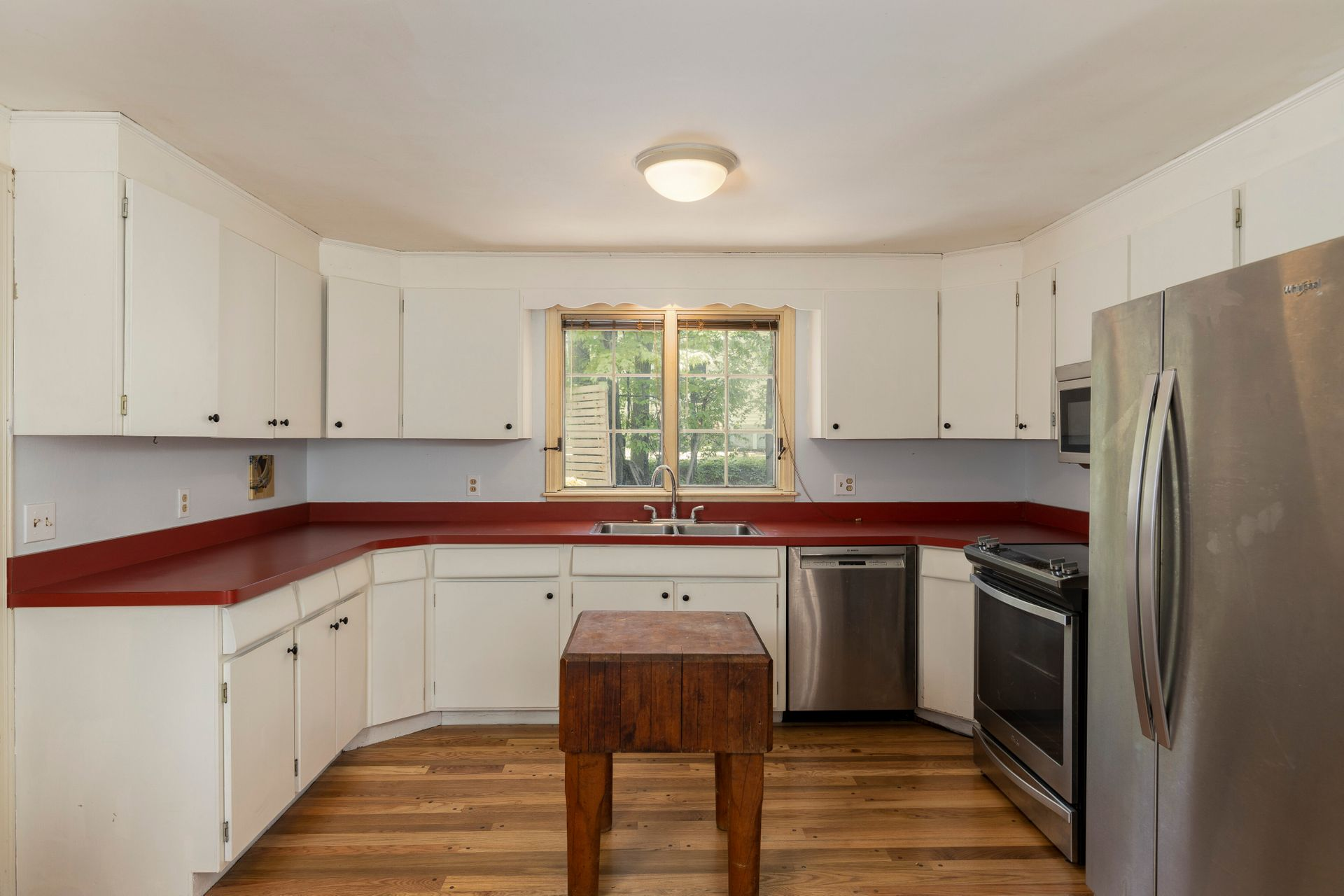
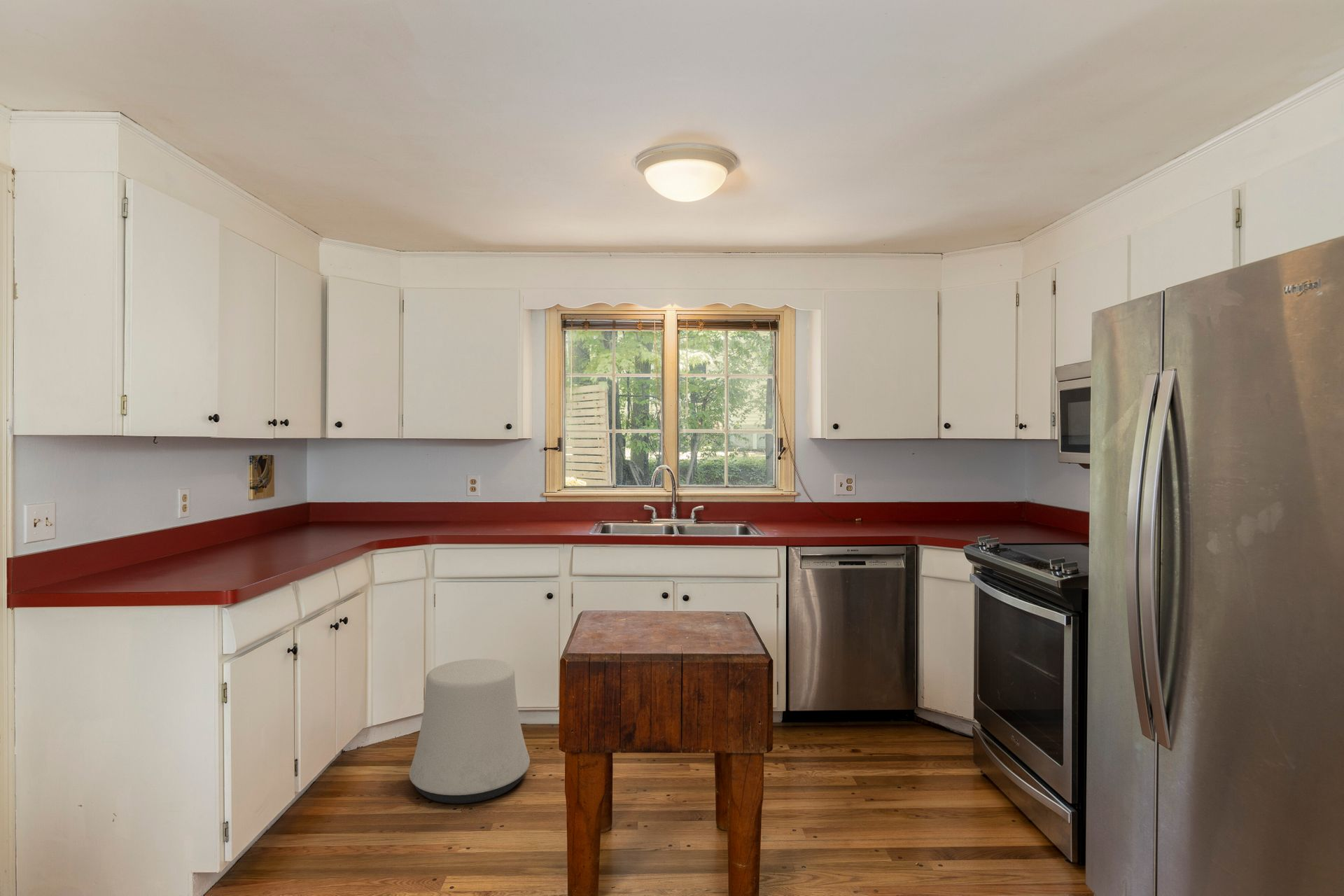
+ stool (470, 724)
